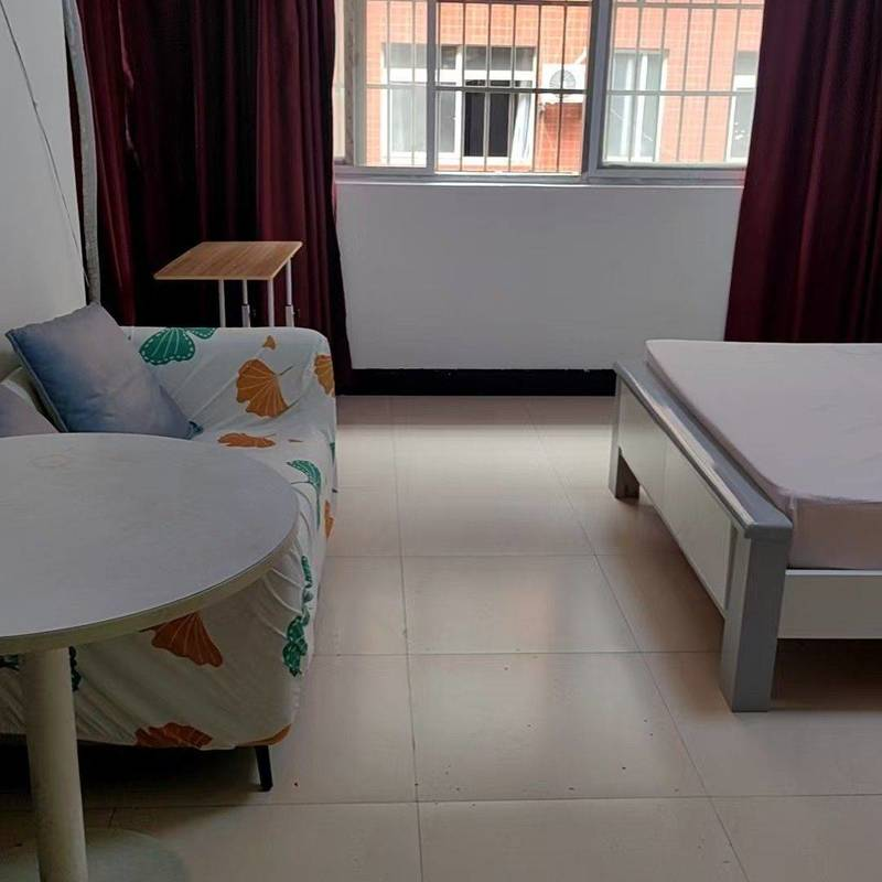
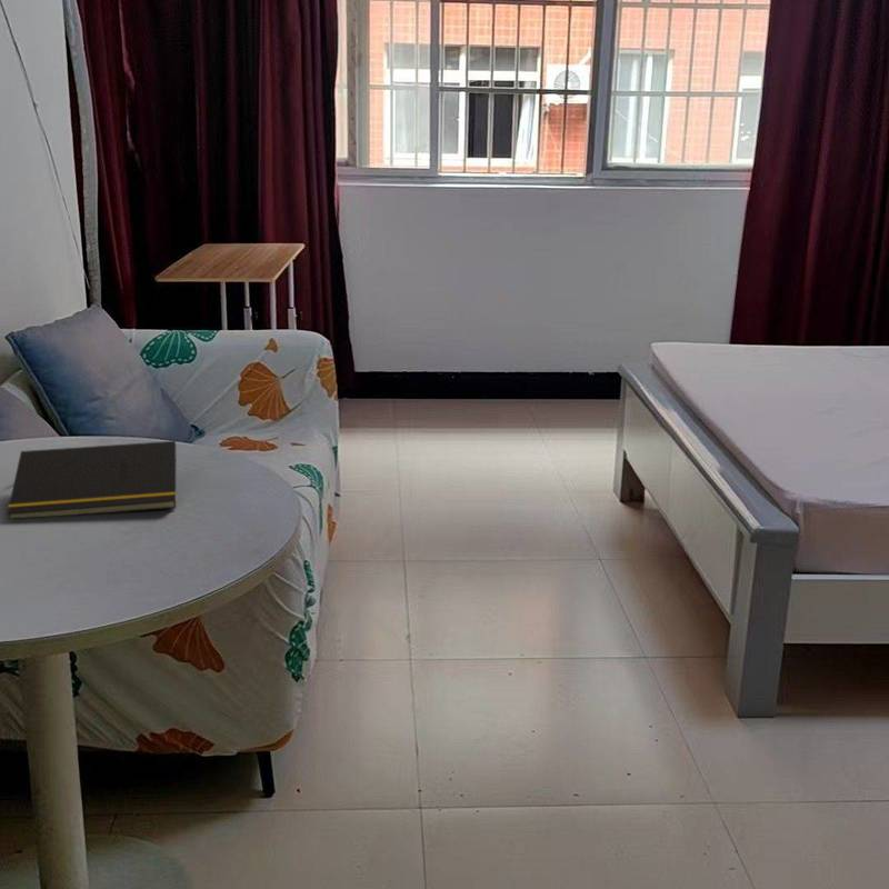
+ notepad (96, 479)
